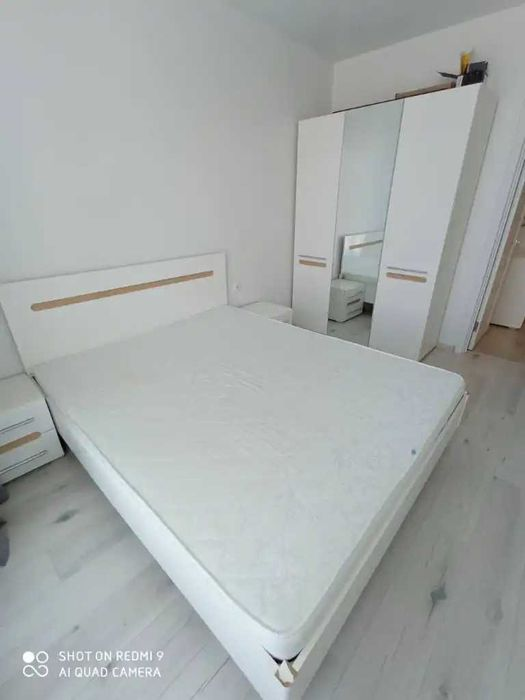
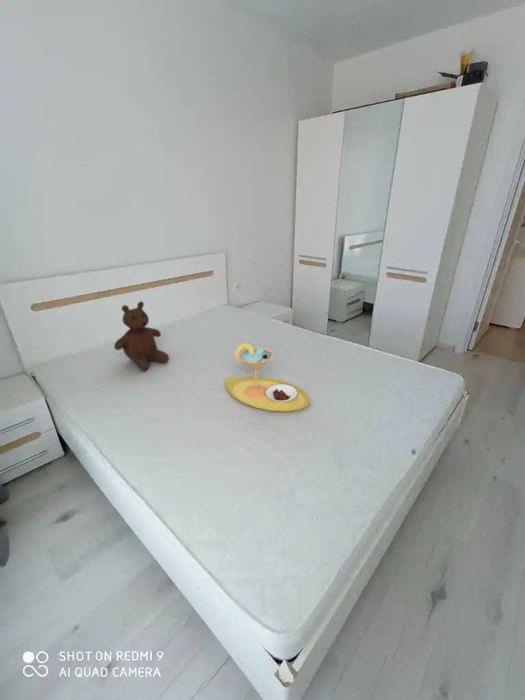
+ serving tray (265, 377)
+ teddy bear (142, 334)
